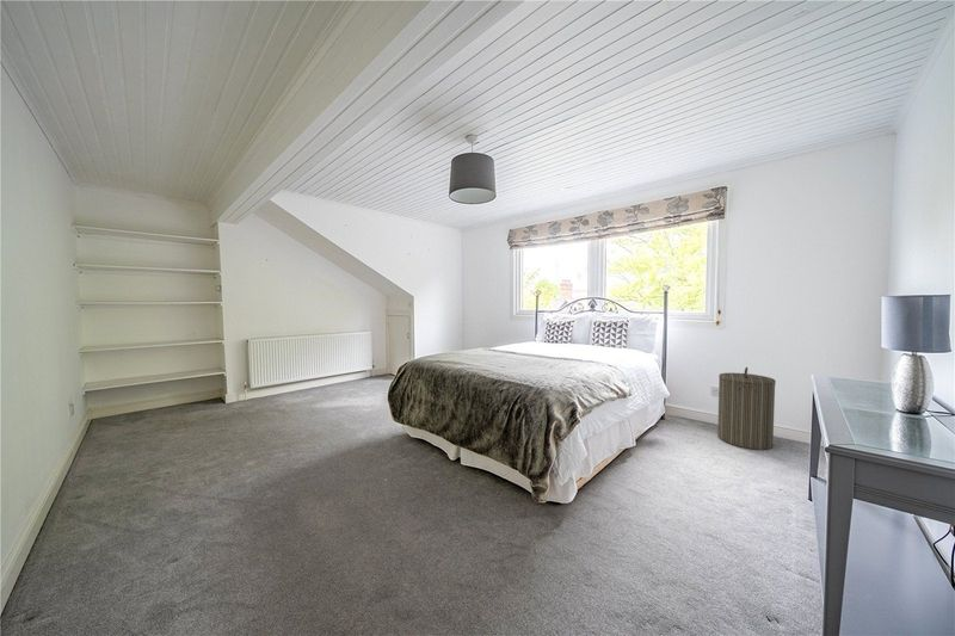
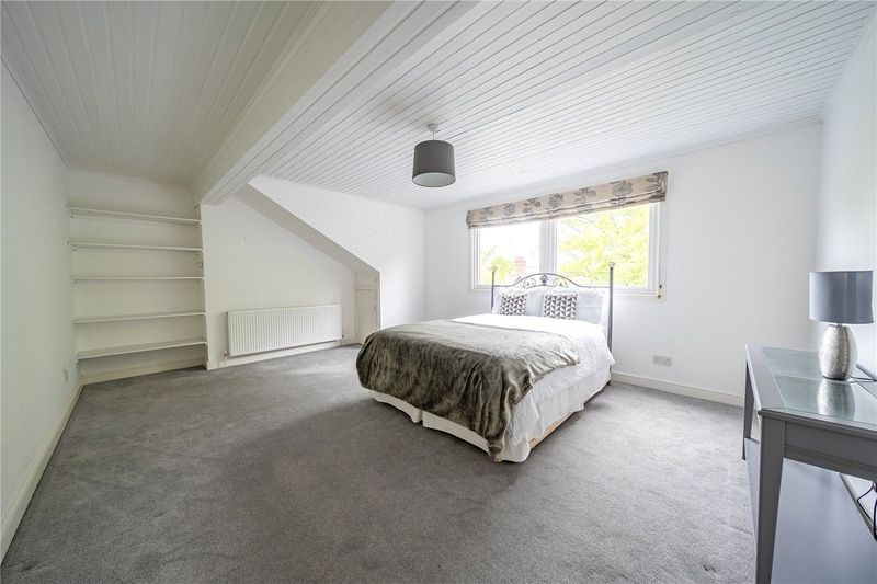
- laundry hamper (745, 403)
